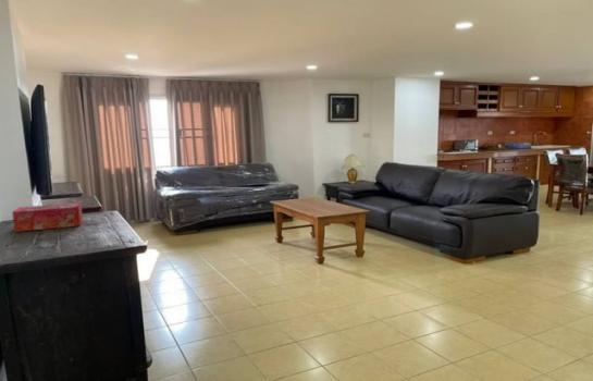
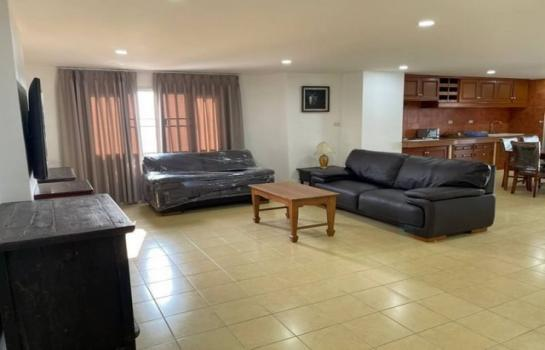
- tissue box (49, 216)
